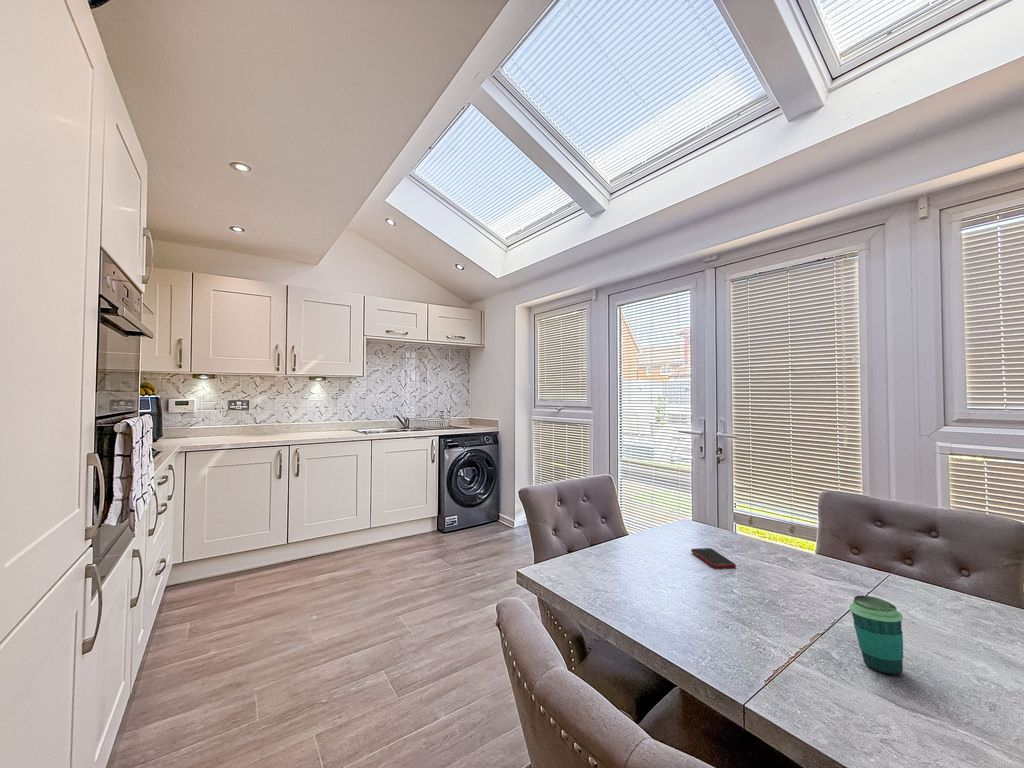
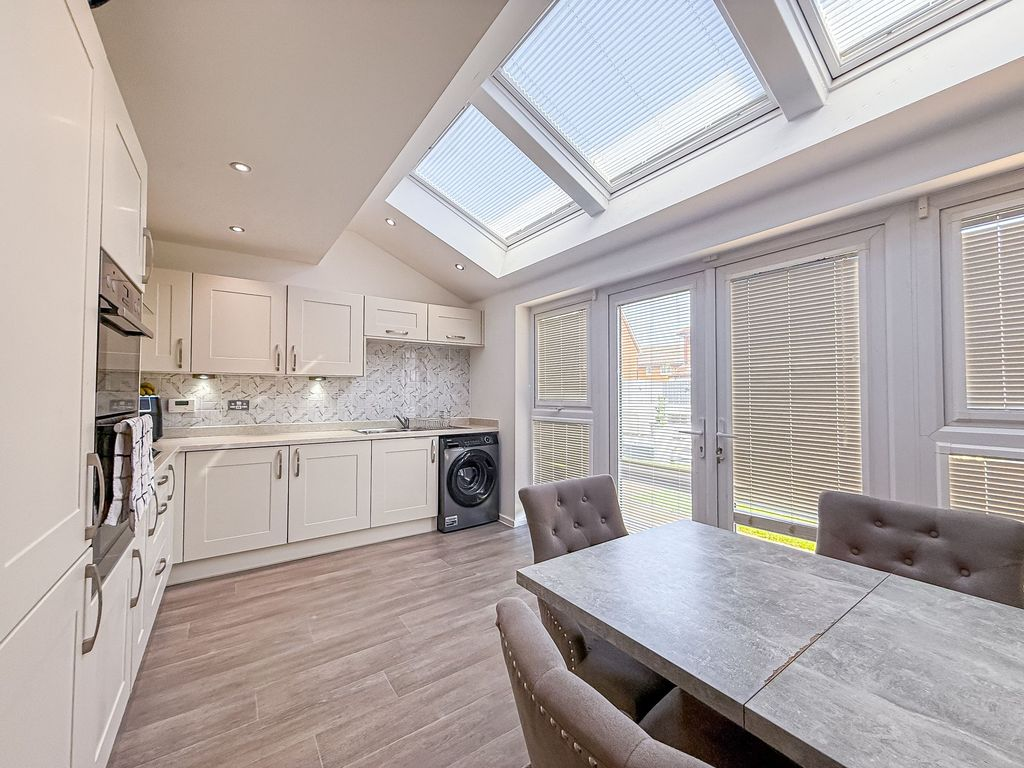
- cup (875, 633)
- cell phone (712, 557)
